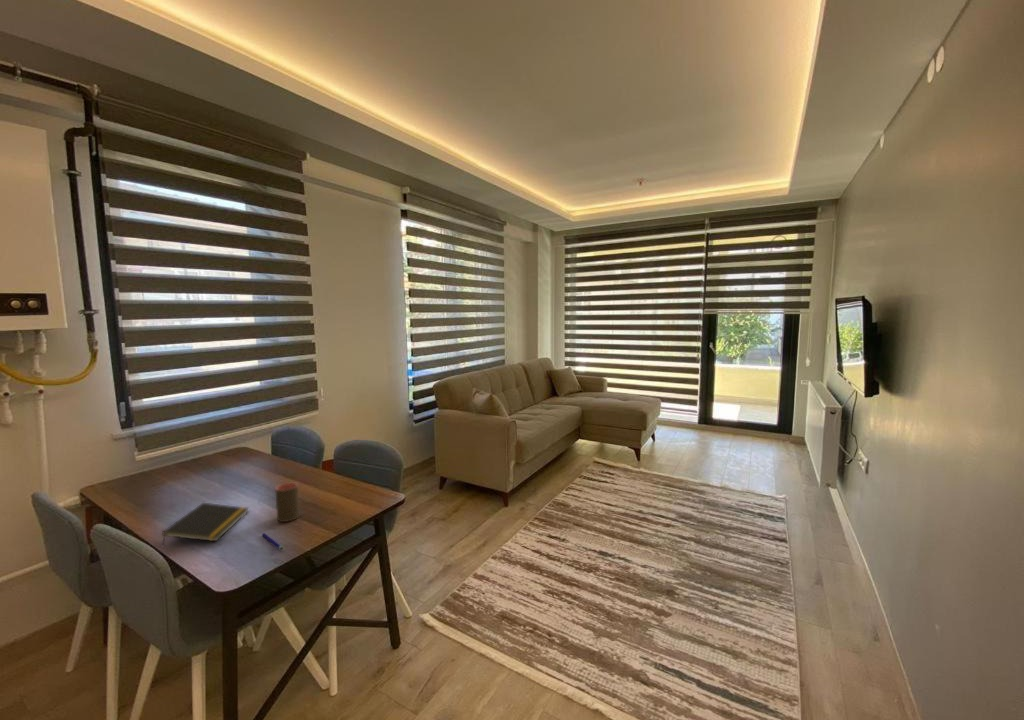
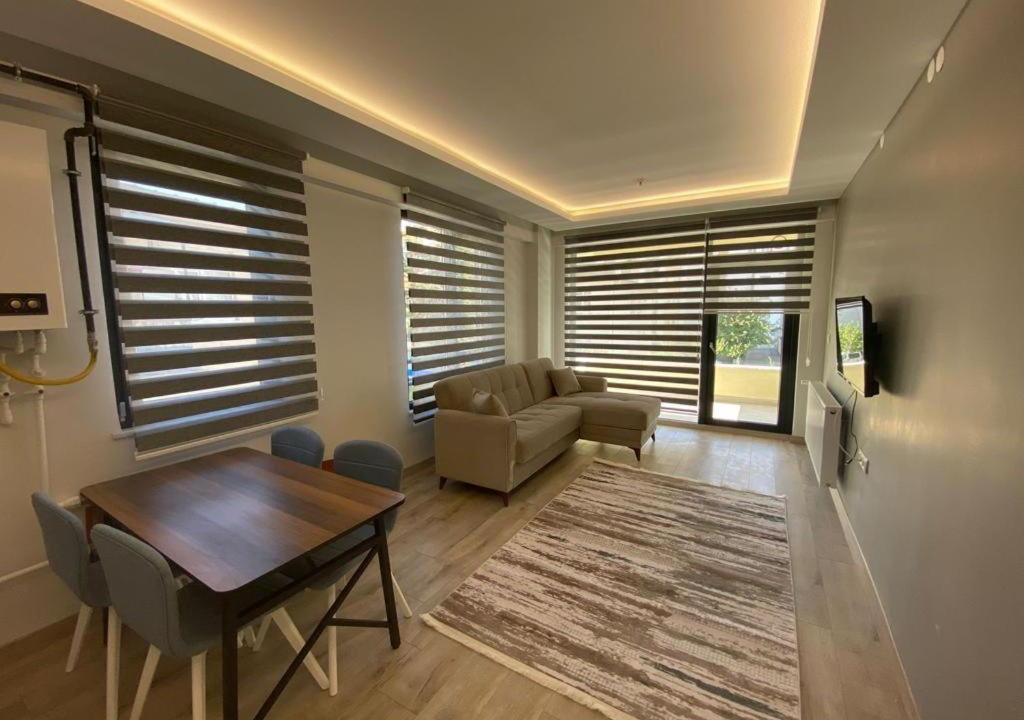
- cup (287, 501)
- notepad (209, 520)
- pen (272, 541)
